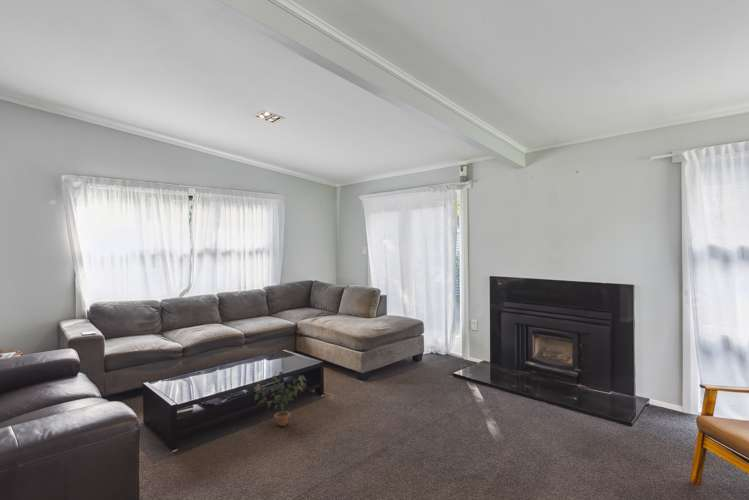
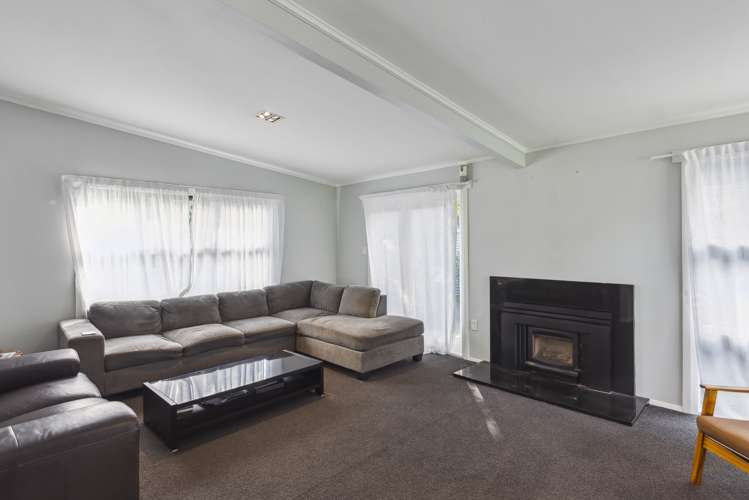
- potted plant (281, 398)
